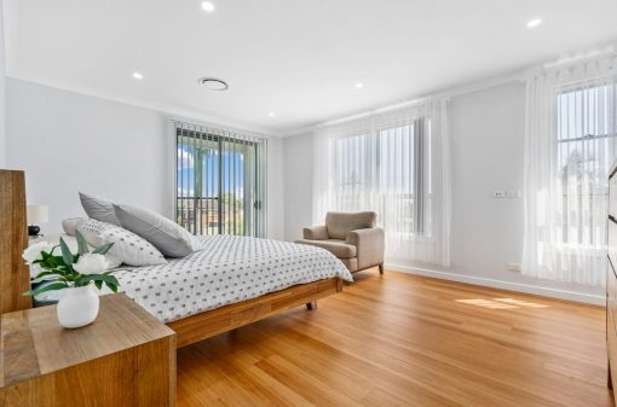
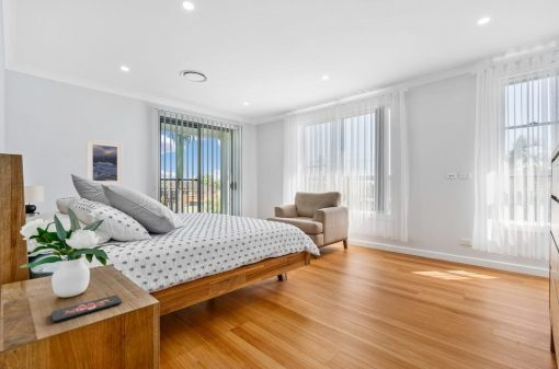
+ smartphone (88, 307)
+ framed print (105, 163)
